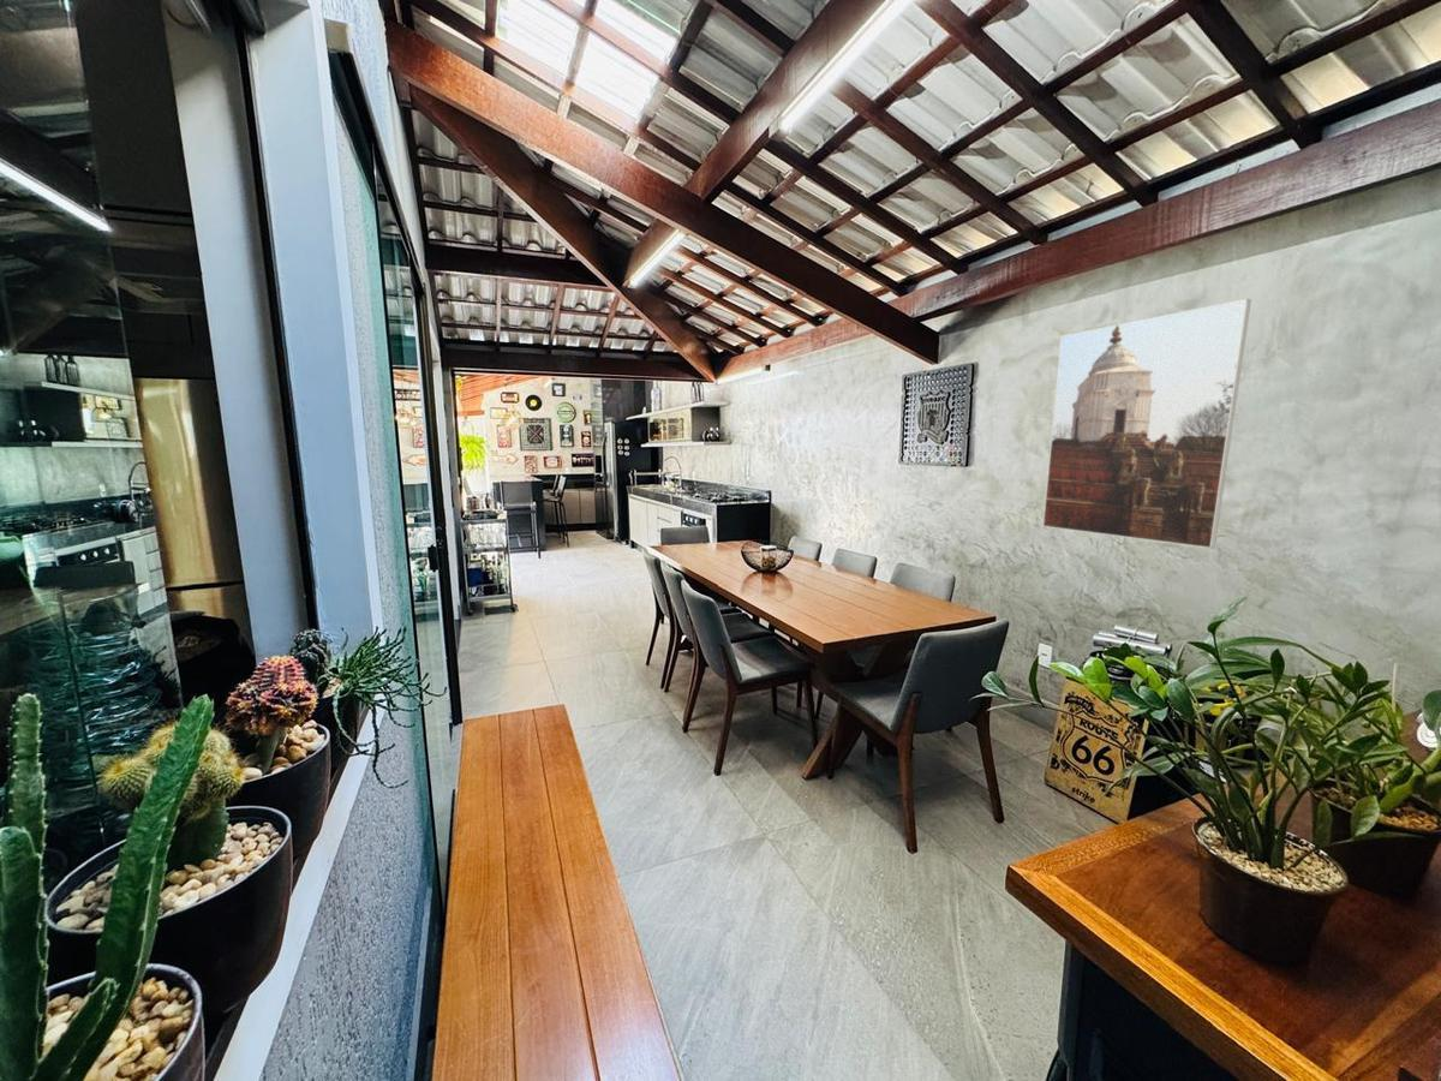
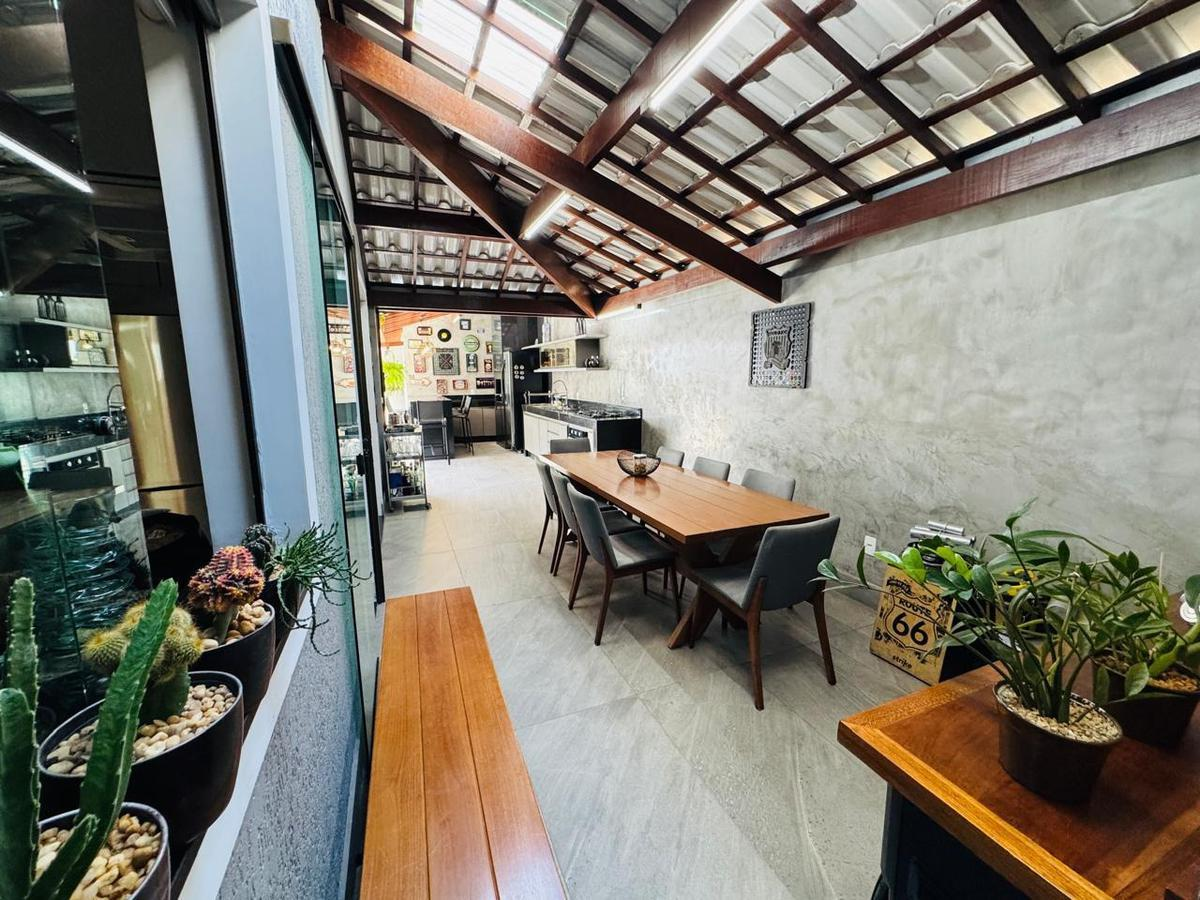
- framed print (1130, 431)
